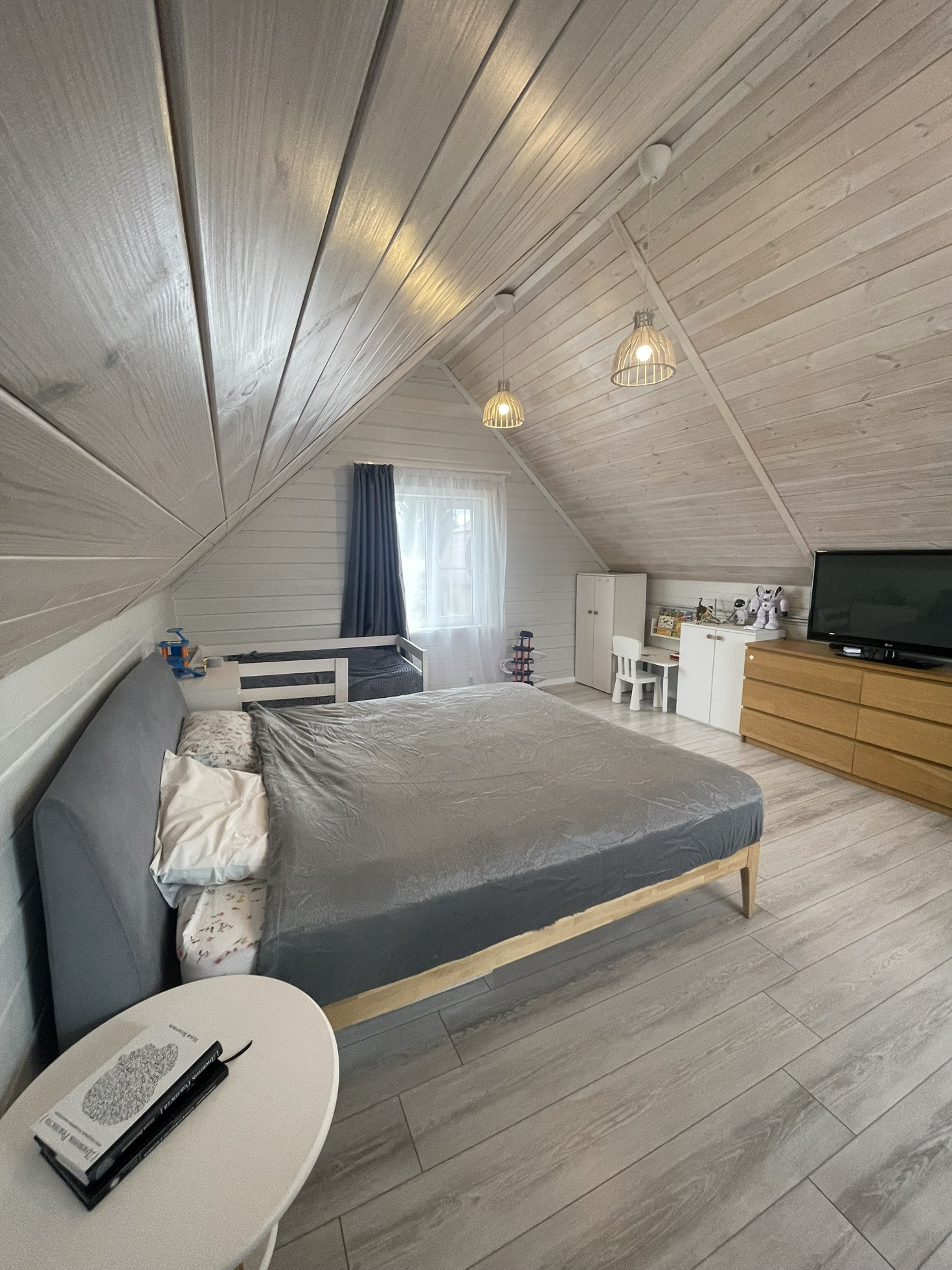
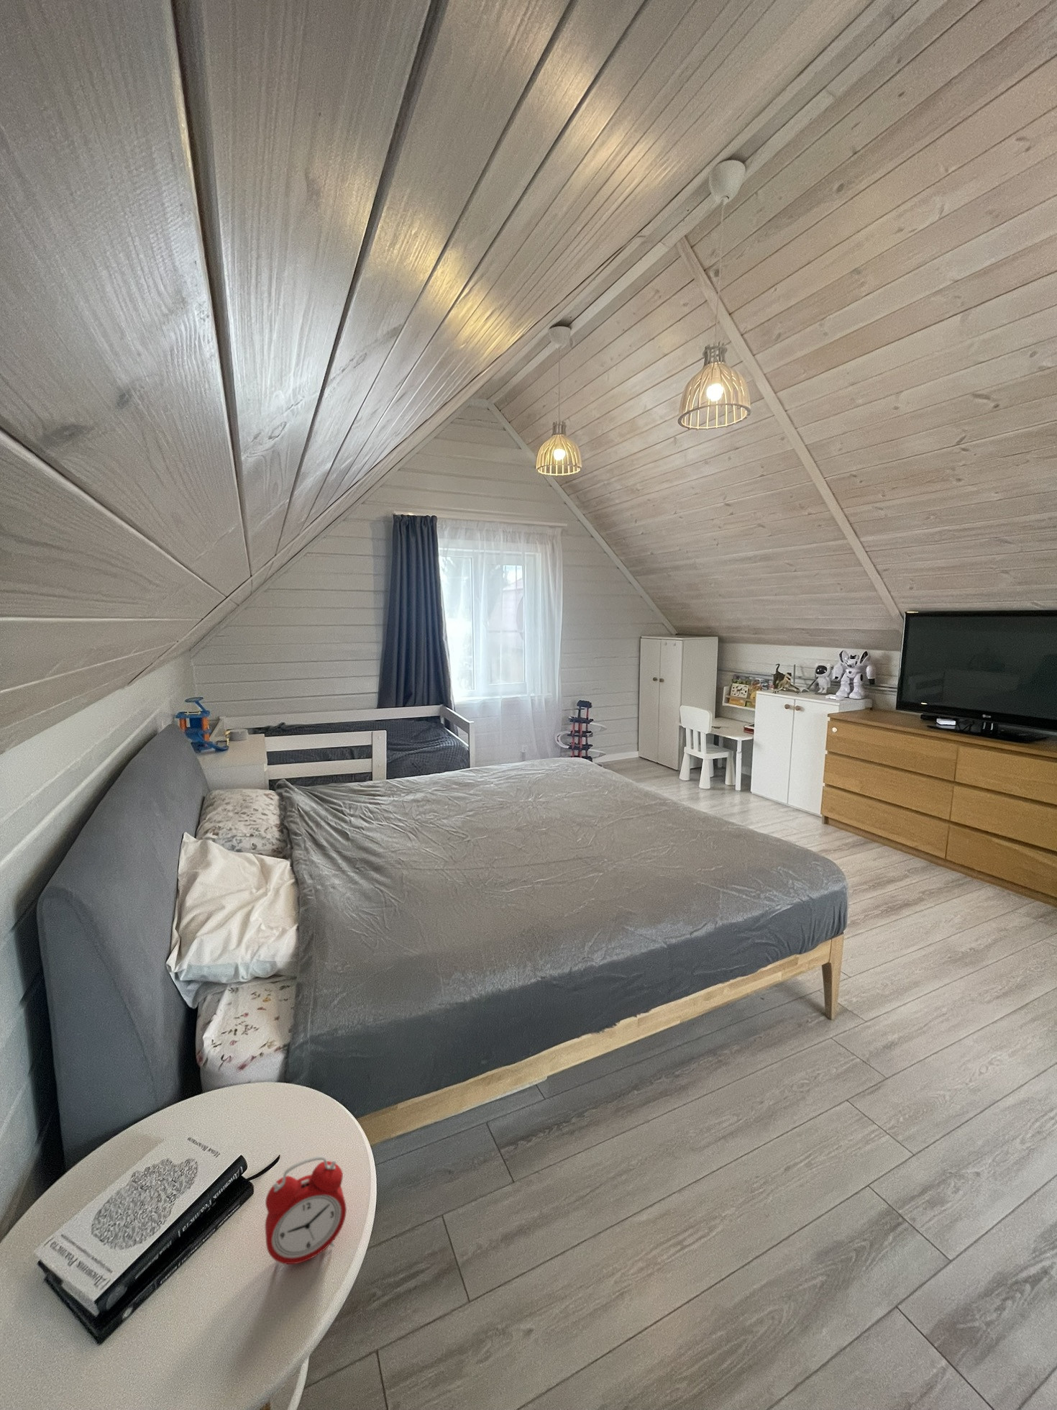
+ alarm clock (305, 1207)
